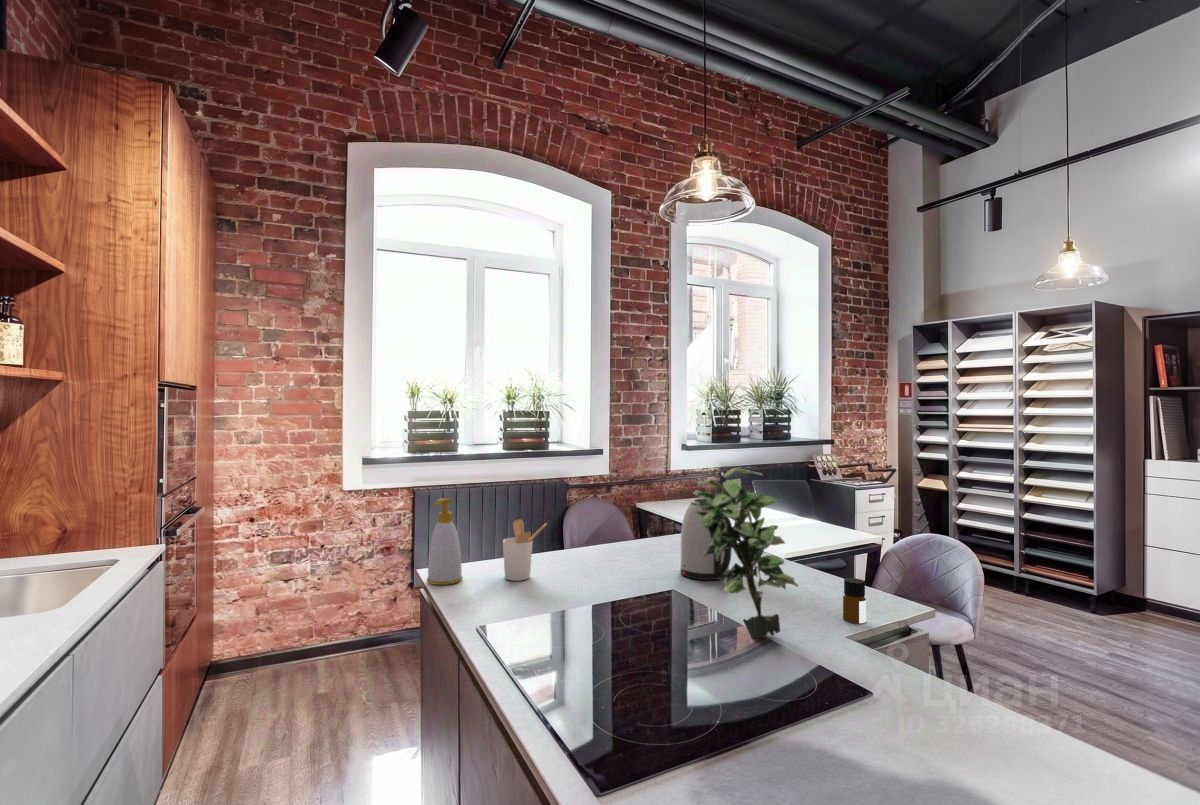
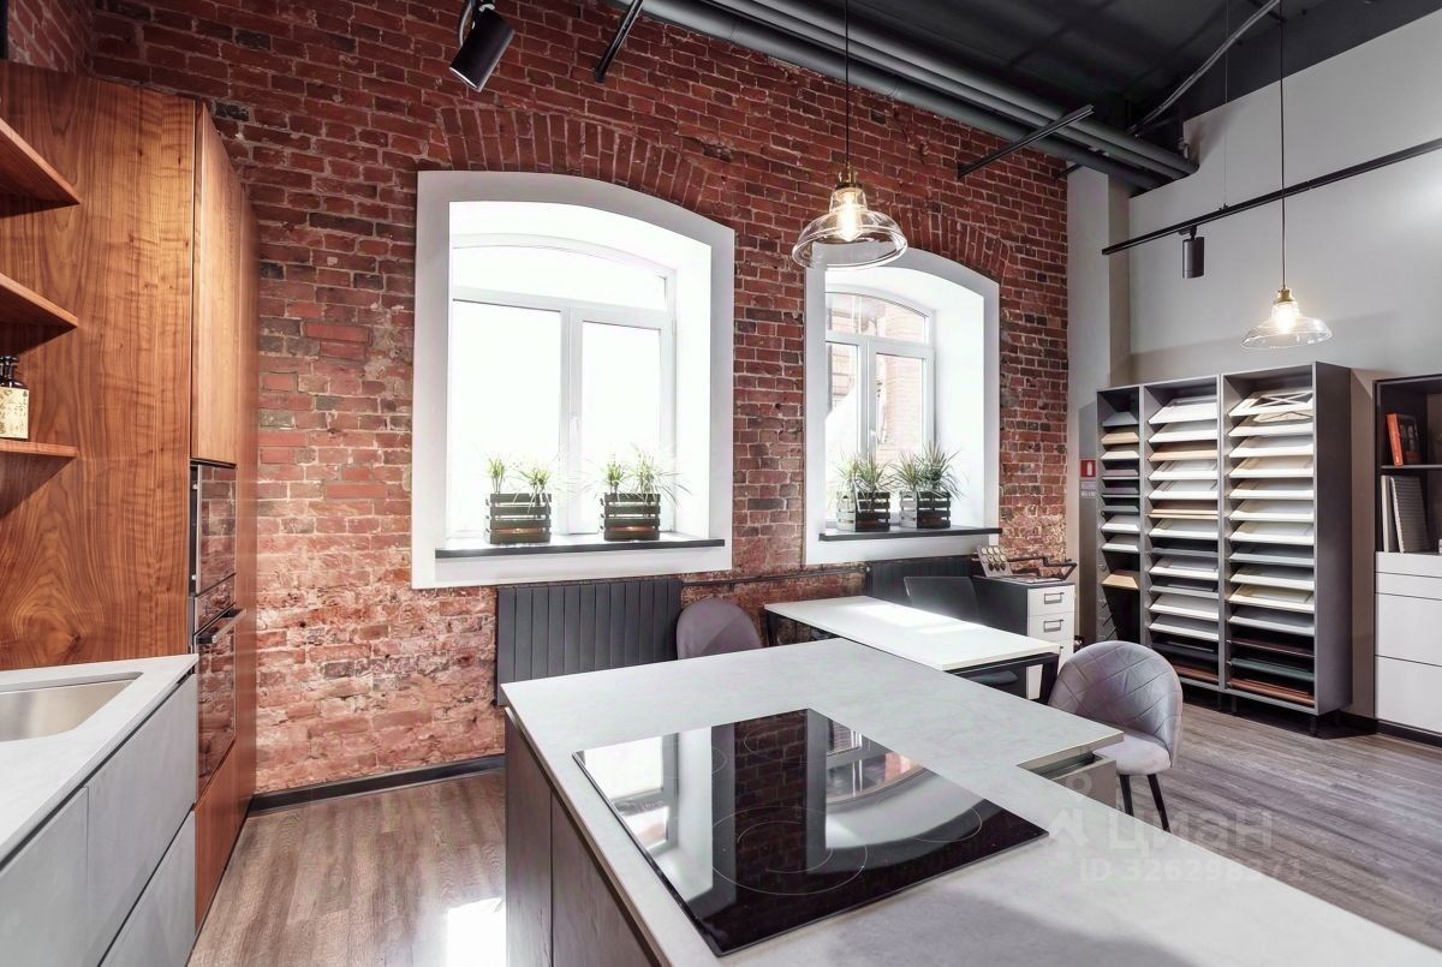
- utensil holder (525, 549)
- soap bottle (444, 539)
- bottle (854, 600)
- kettle (709, 537)
- potted plant (741, 550)
